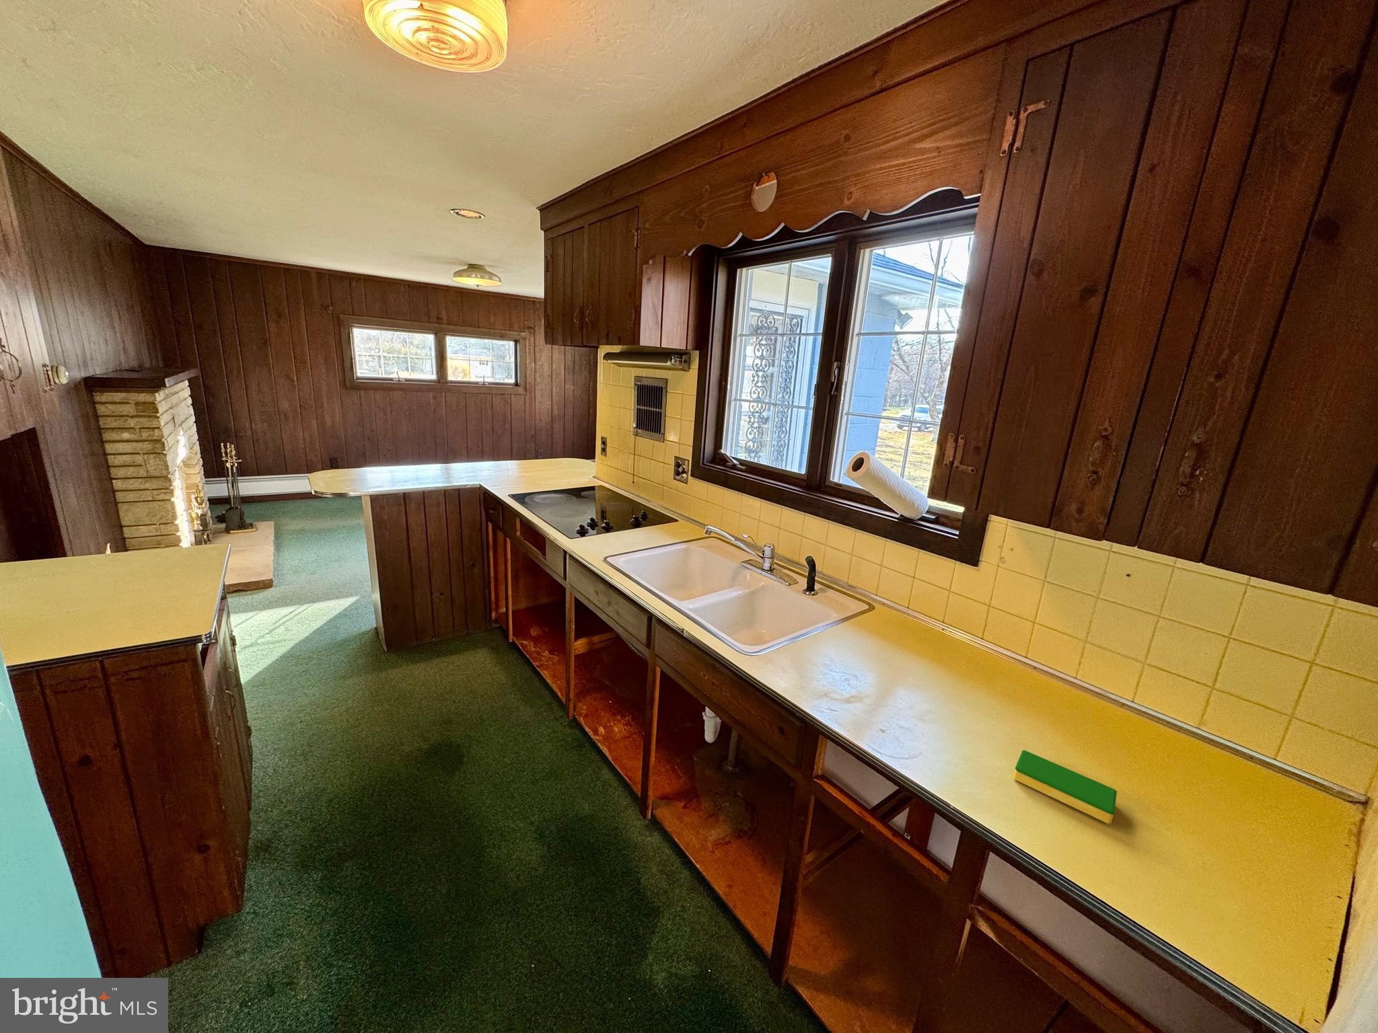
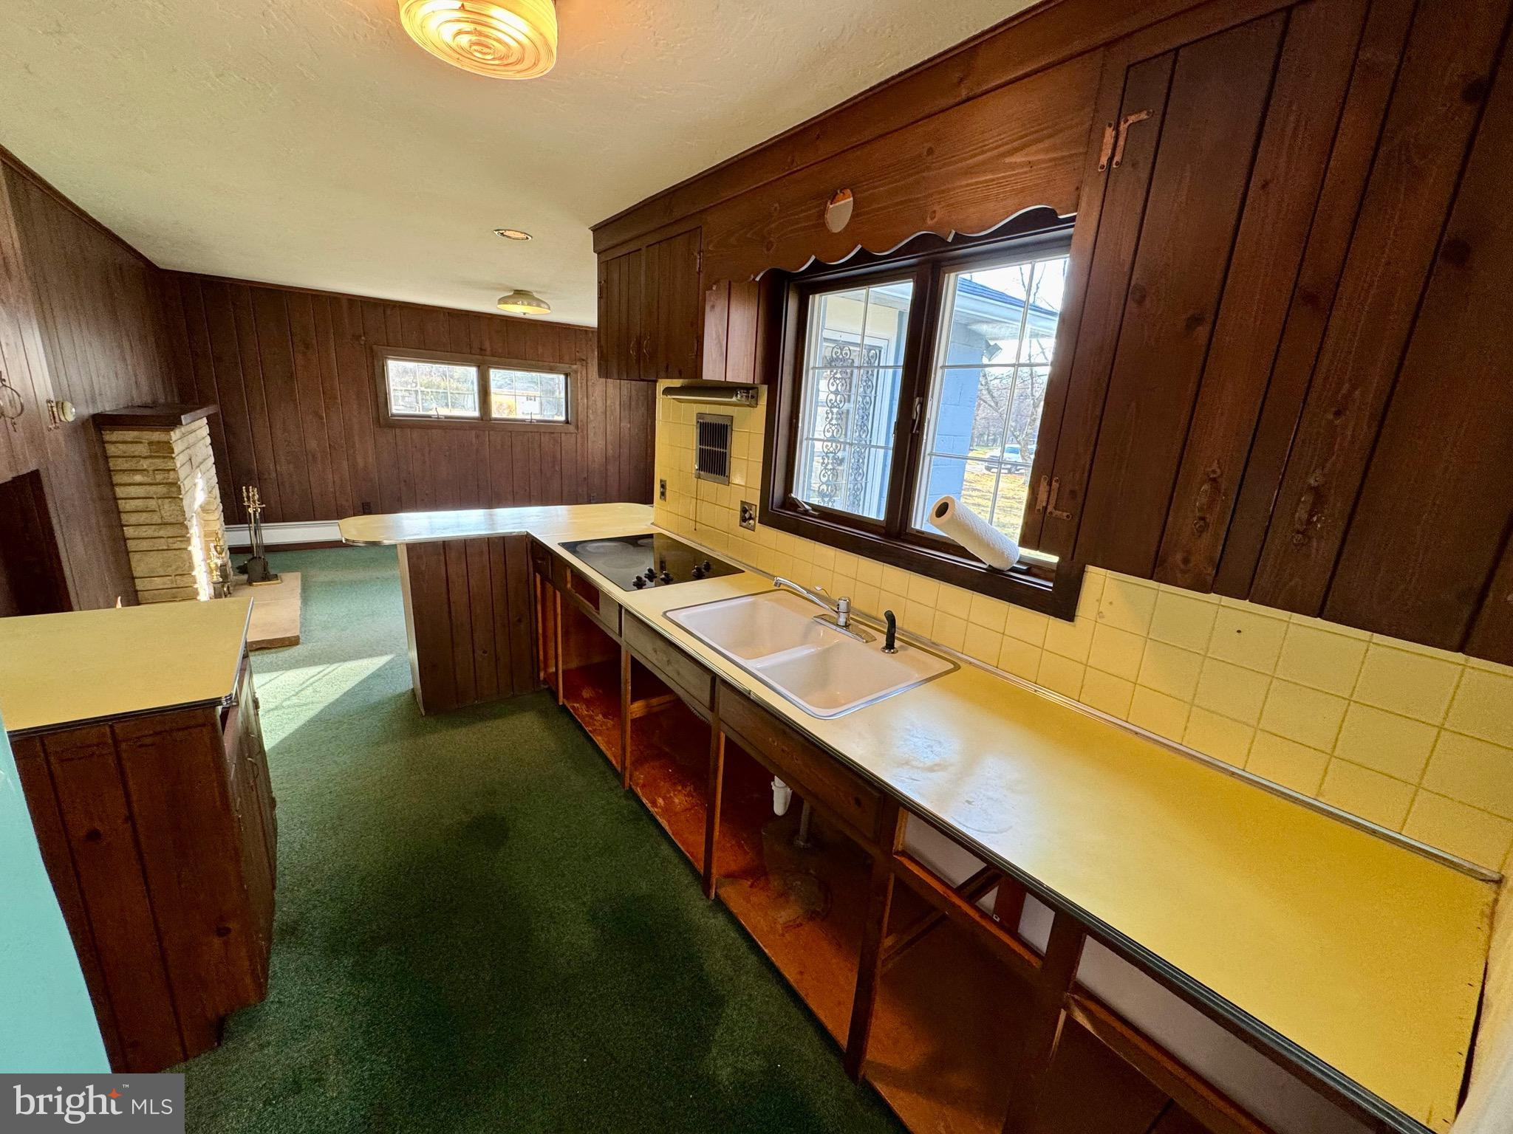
- dish sponge (1063, 785)
